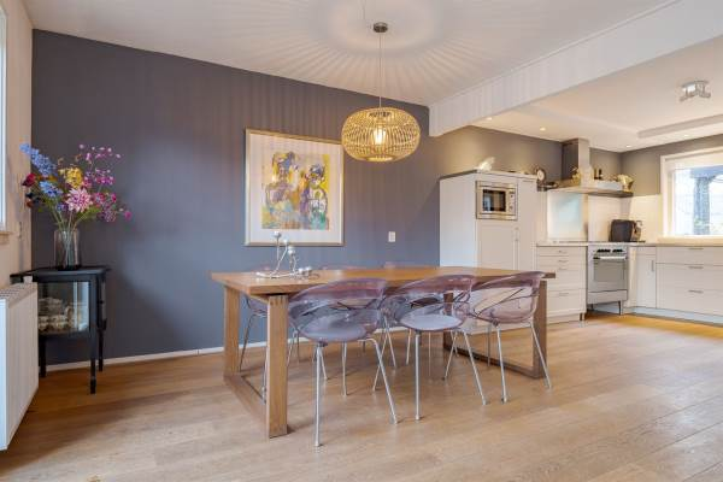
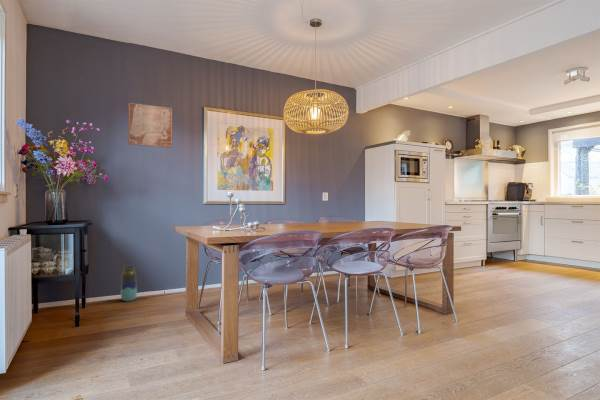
+ vase (128, 283)
+ wall art (150, 125)
